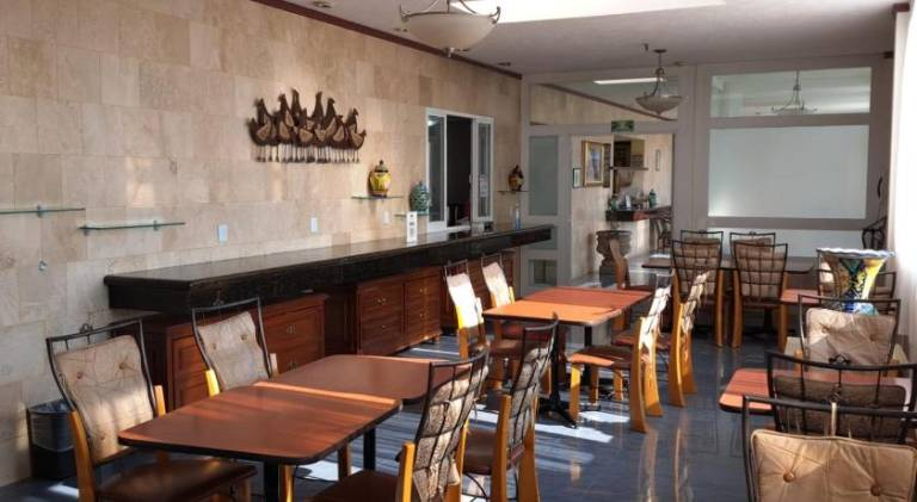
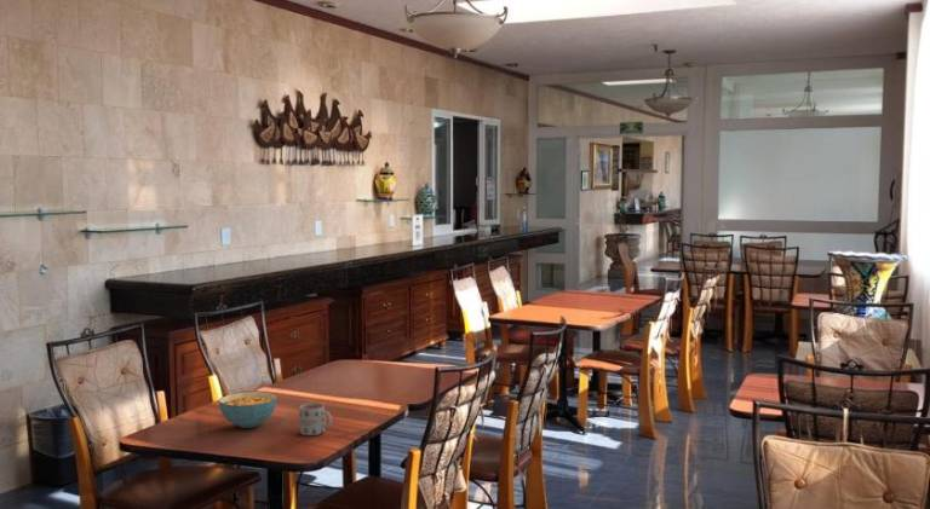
+ cereal bowl (248, 411)
+ mug (316, 420)
